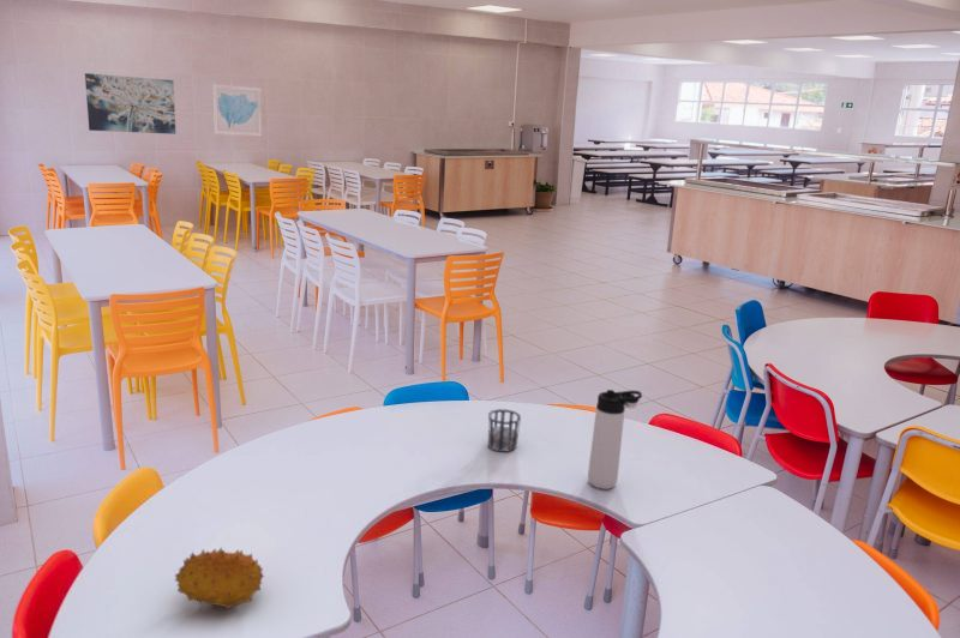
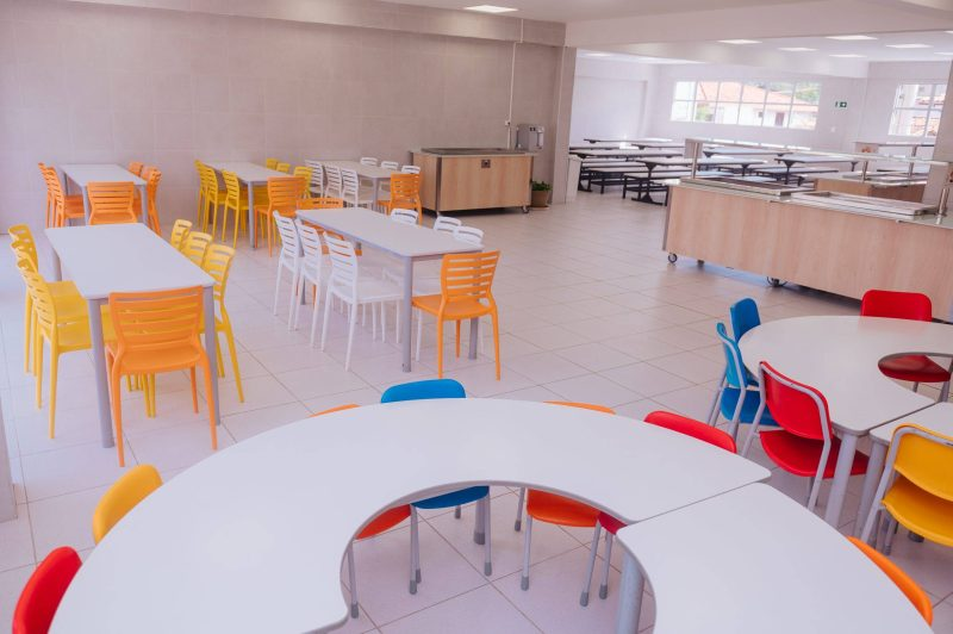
- cup (503, 431)
- fruit (218, 576)
- thermos bottle (613, 438)
- wall art (132, 104)
- wall art (238, 110)
